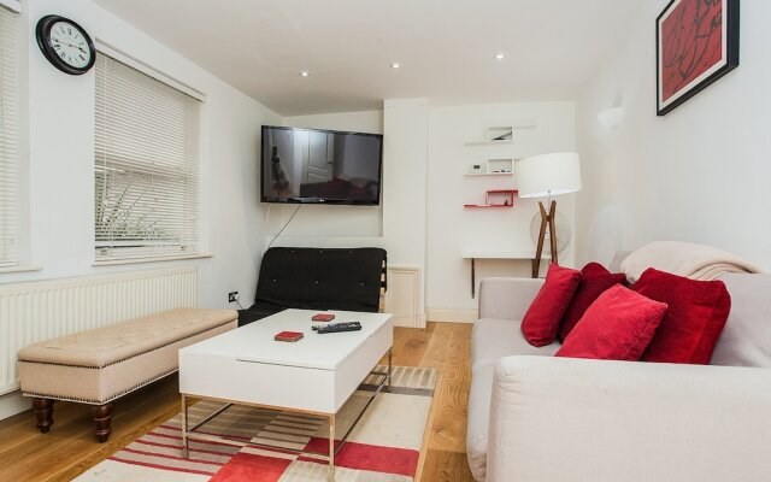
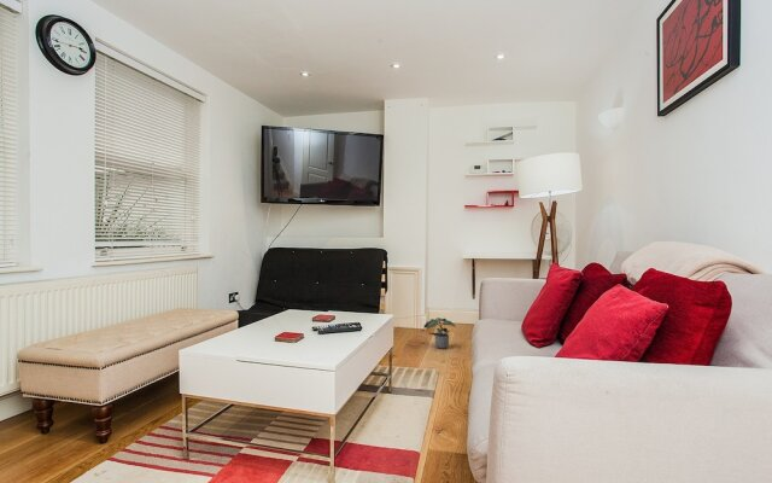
+ potted plant (439, 332)
